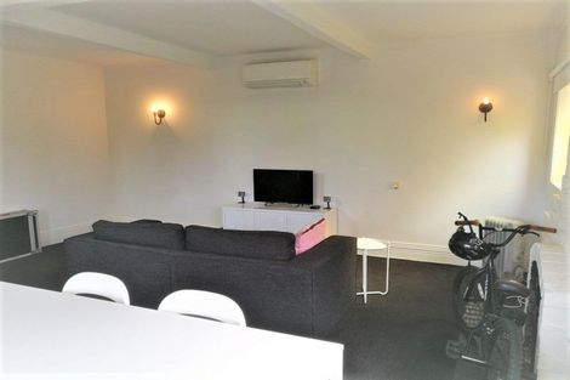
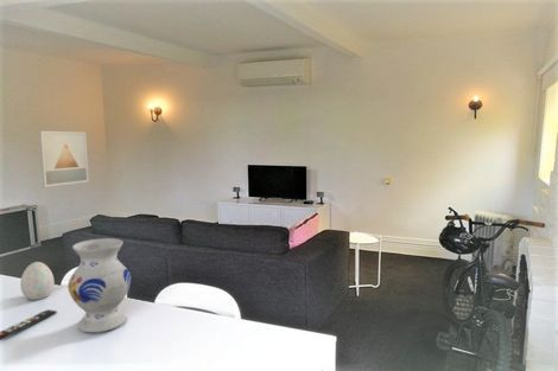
+ vase (100, 283)
+ remote control (26, 324)
+ wall art (65, 158)
+ decorative egg (37, 279)
